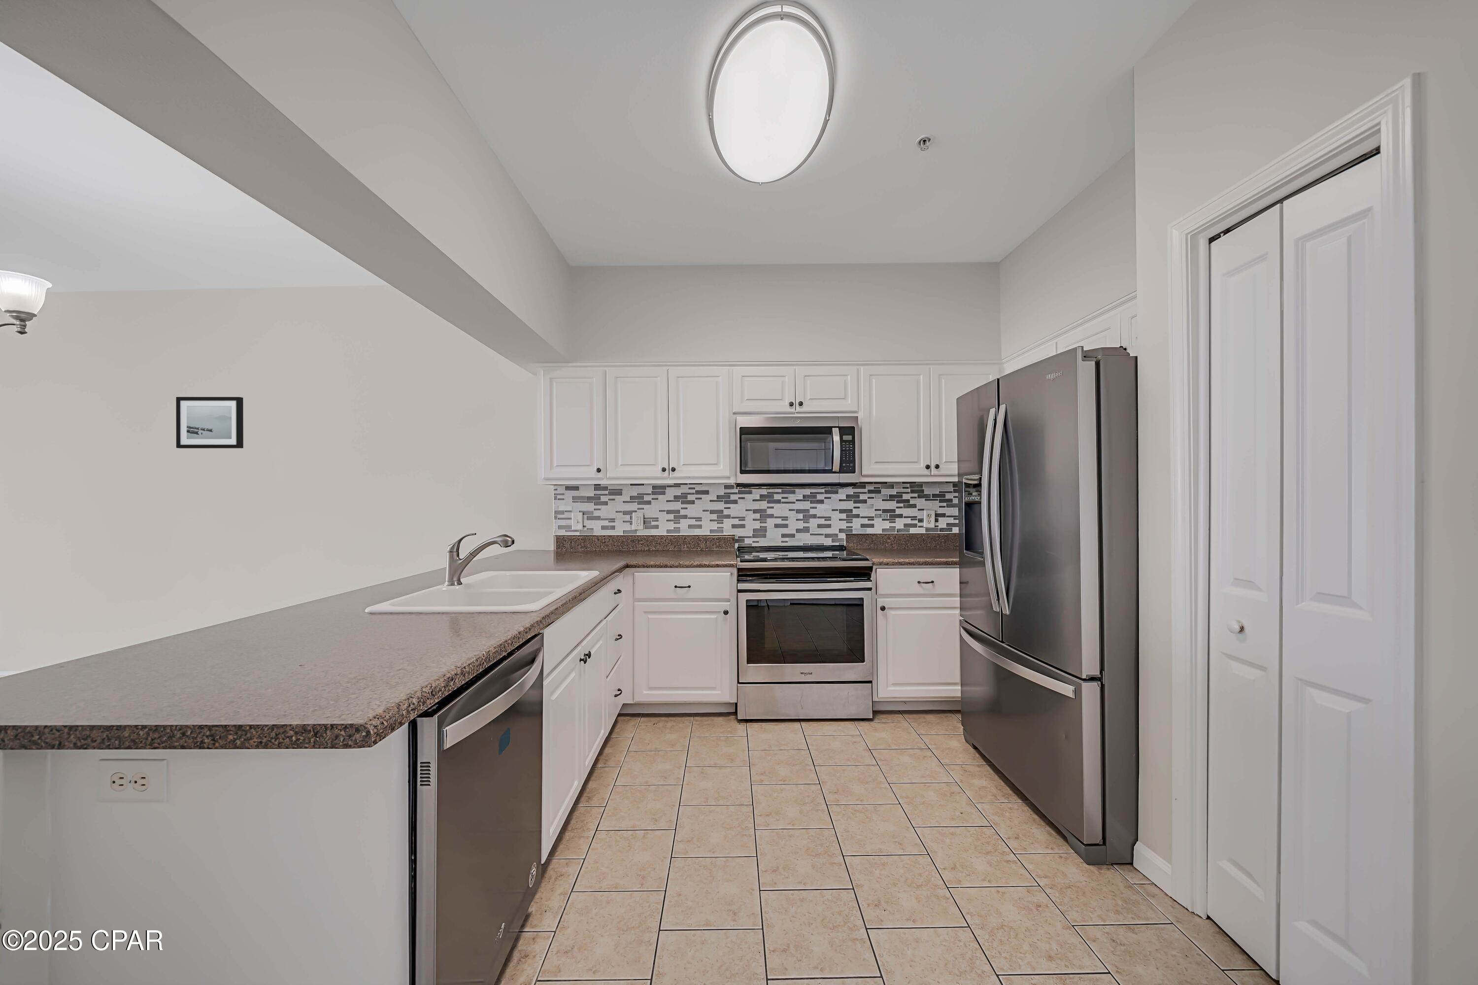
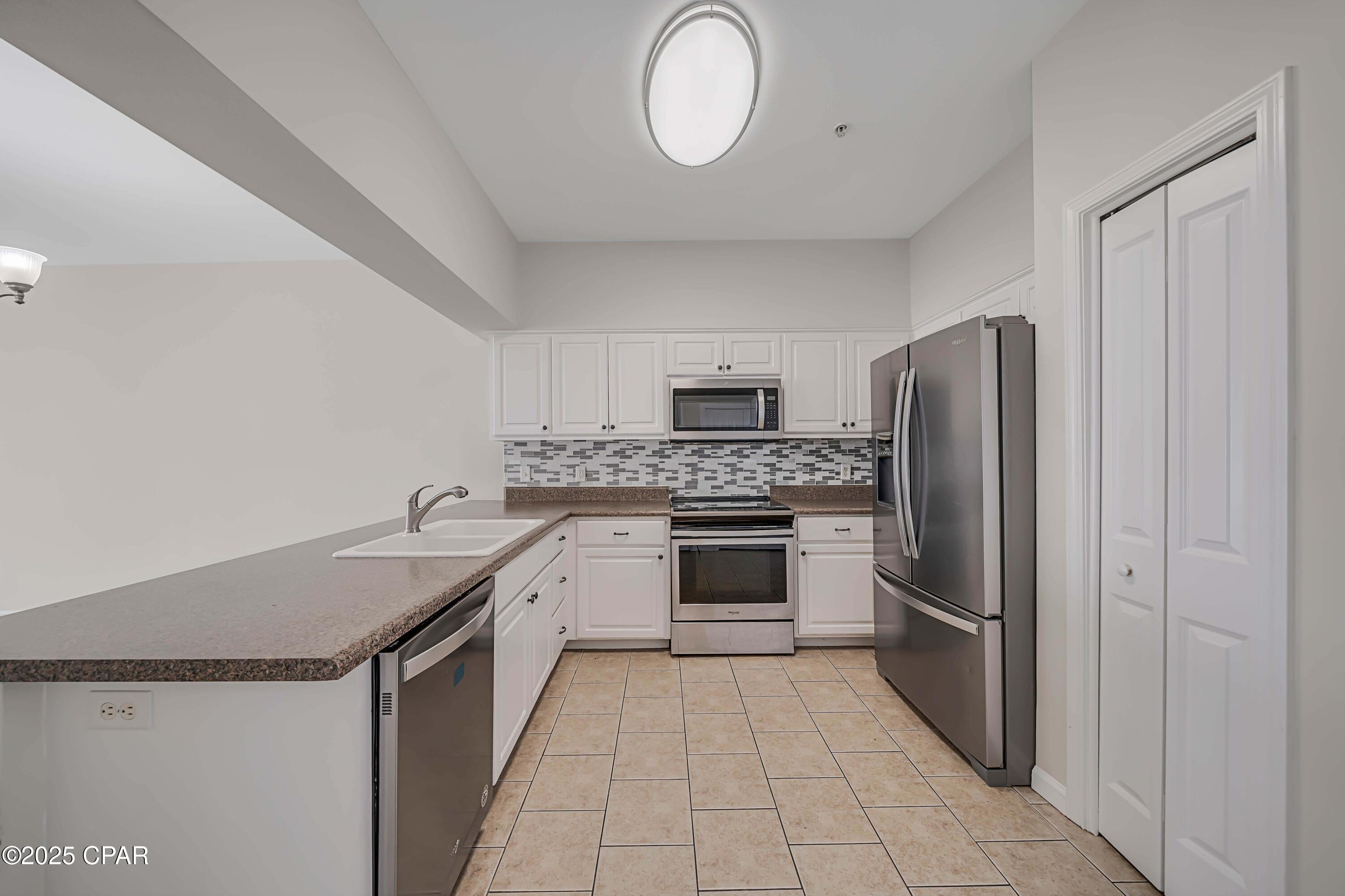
- wall art (210, 422)
